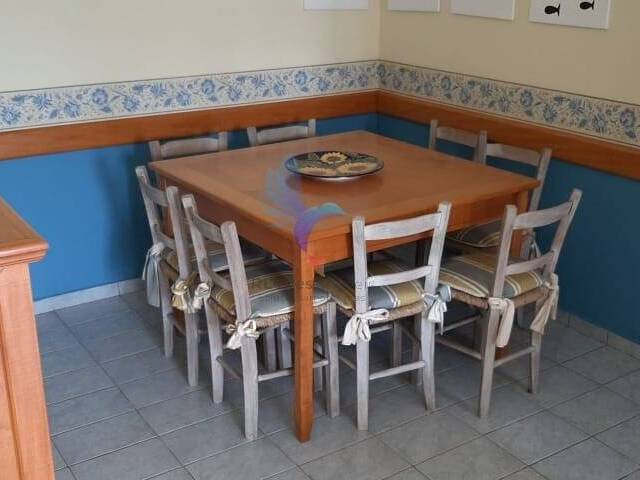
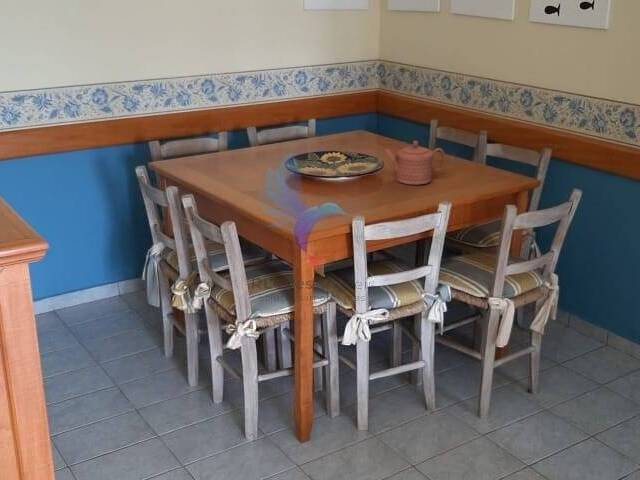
+ teapot (414, 160)
